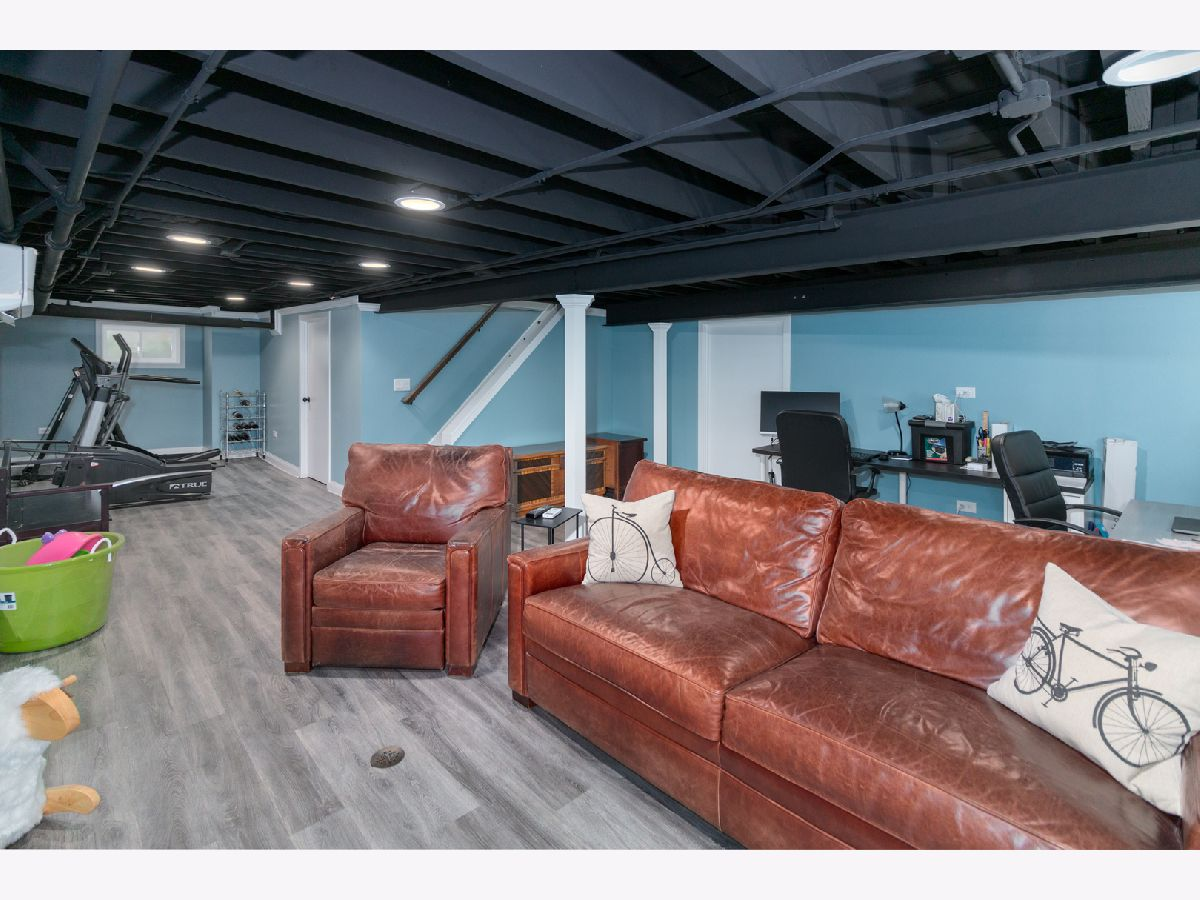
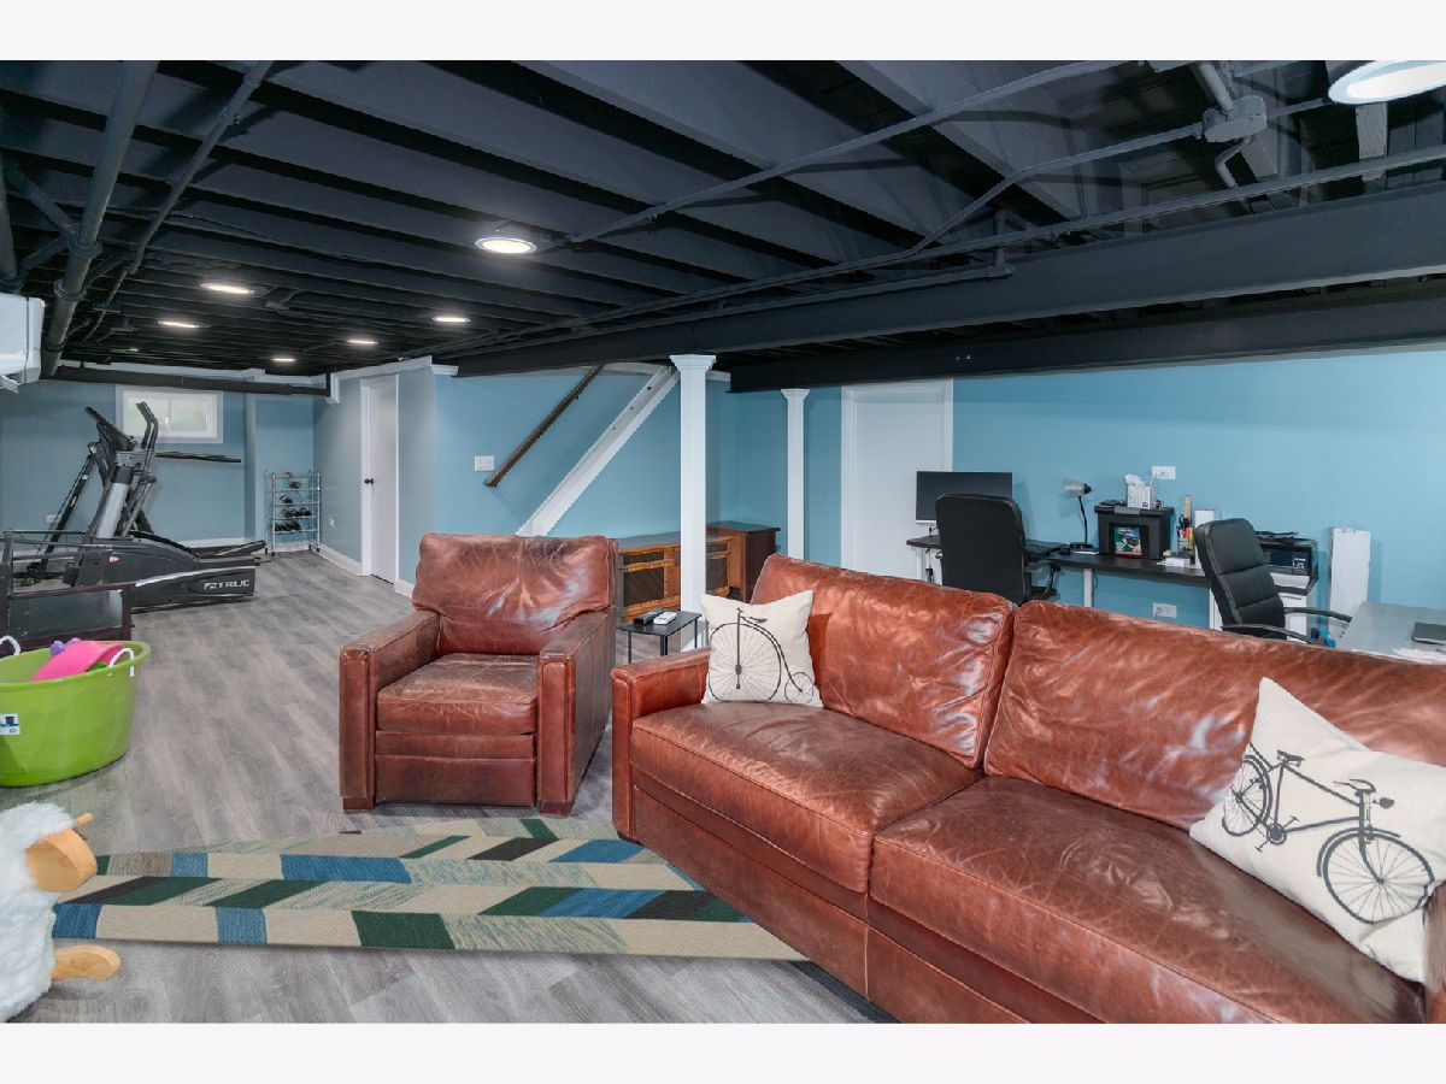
+ rug (430, 872)
